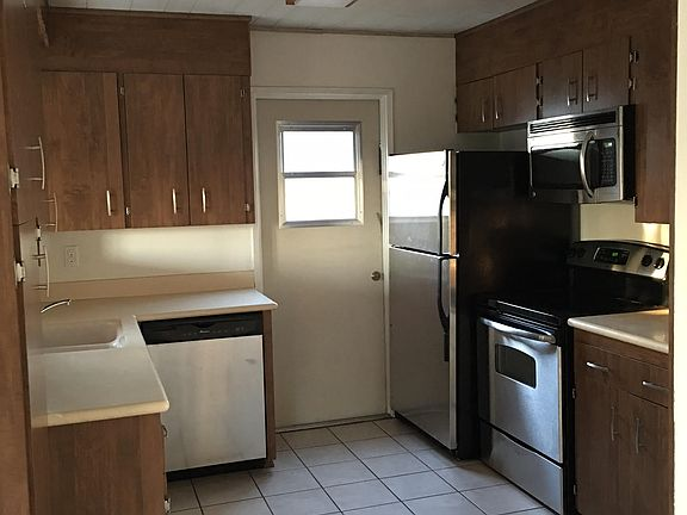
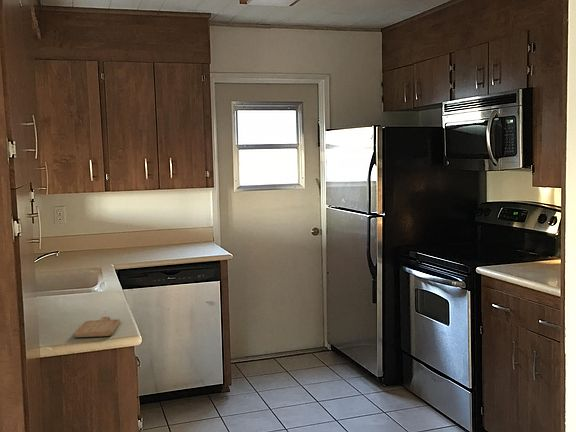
+ chopping board (99, 326)
